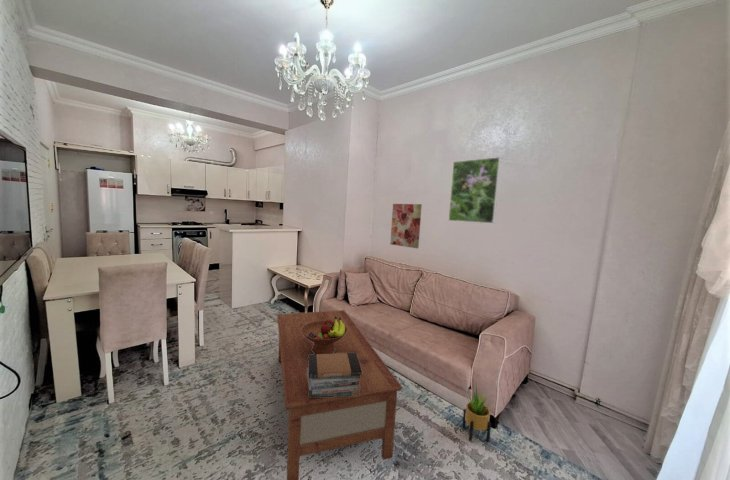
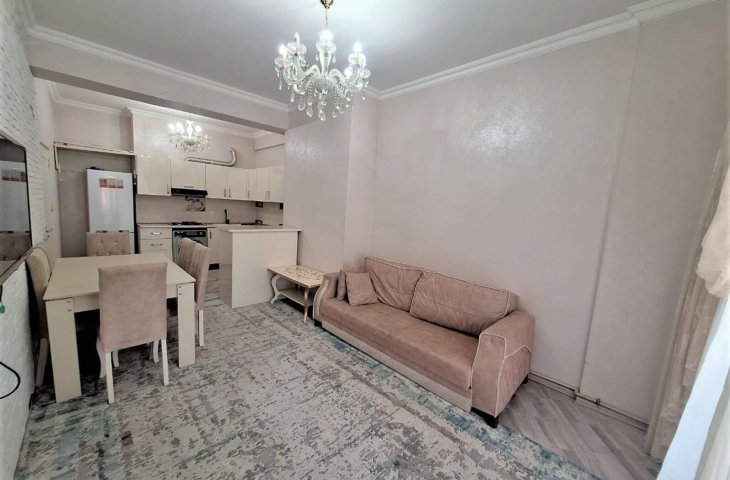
- wall art (405, 225)
- book stack (333, 375)
- coffee table (308, 367)
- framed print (473, 191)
- fruit bowl (324, 335)
- potted plant (477, 412)
